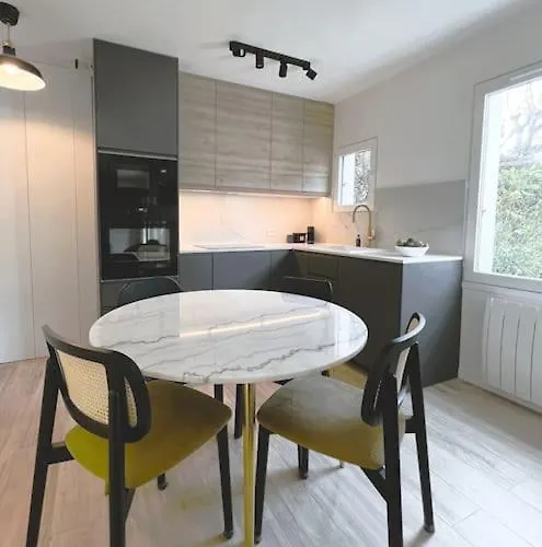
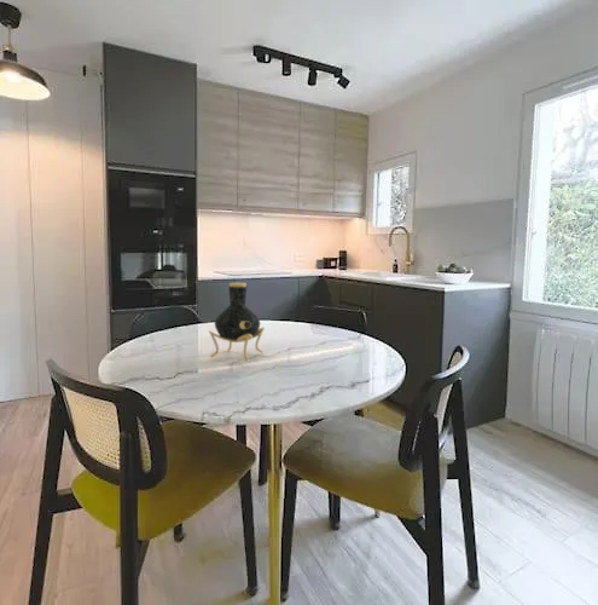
+ vase (237, 319)
